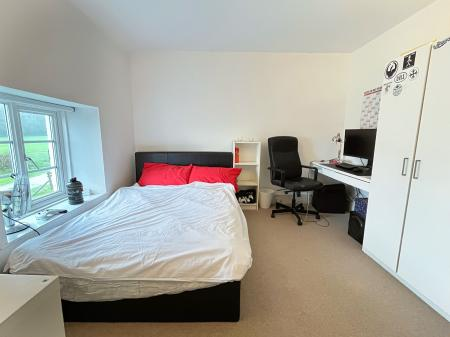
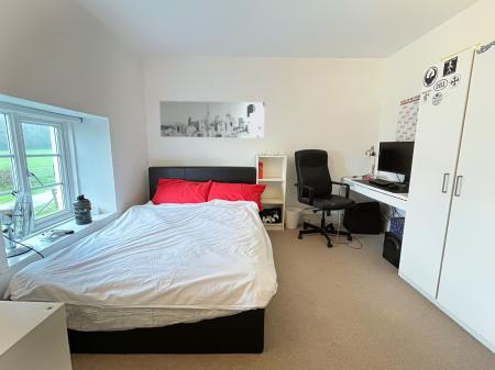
+ wall art (212, 120)
